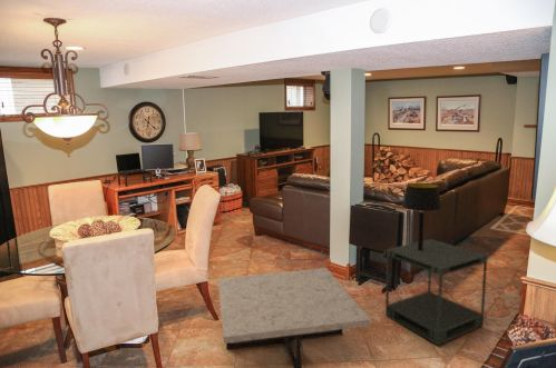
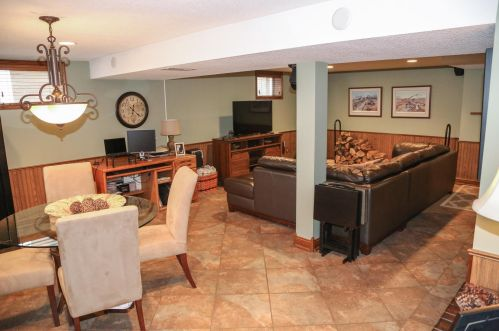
- coffee table (285, 318)
- table lamp (421, 218)
- side table (429, 287)
